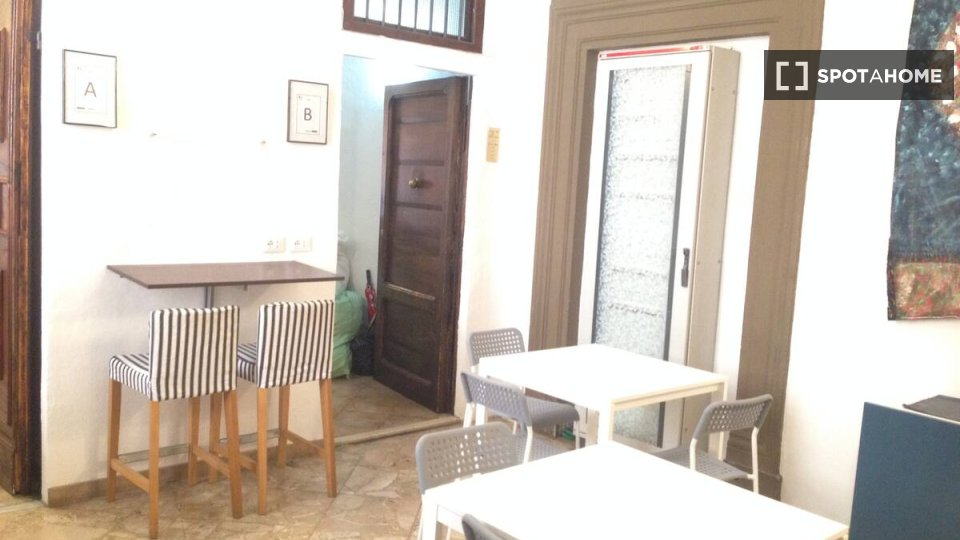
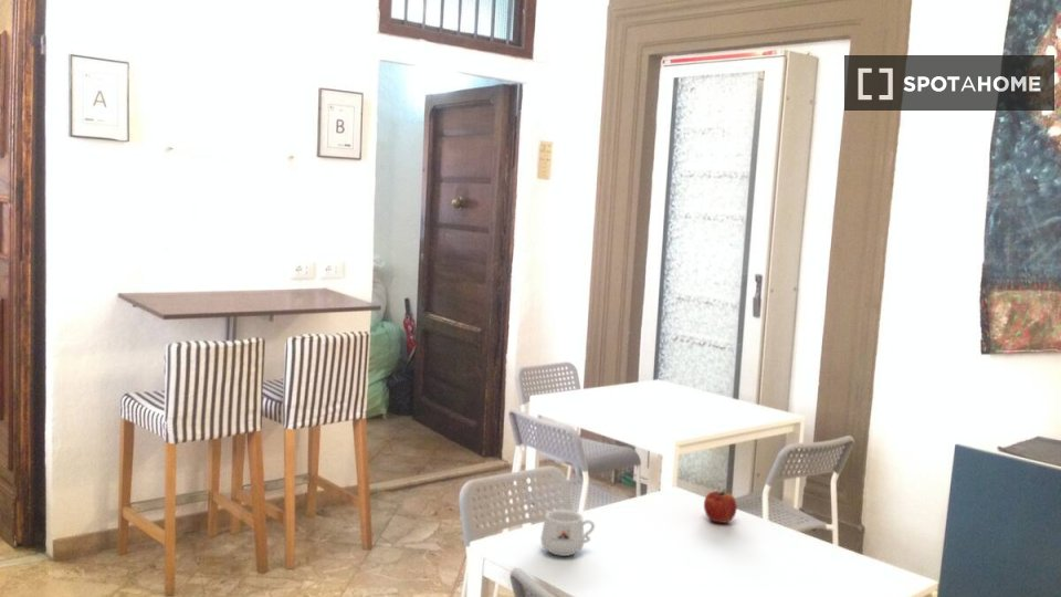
+ mug (567, 533)
+ fruit (719, 504)
